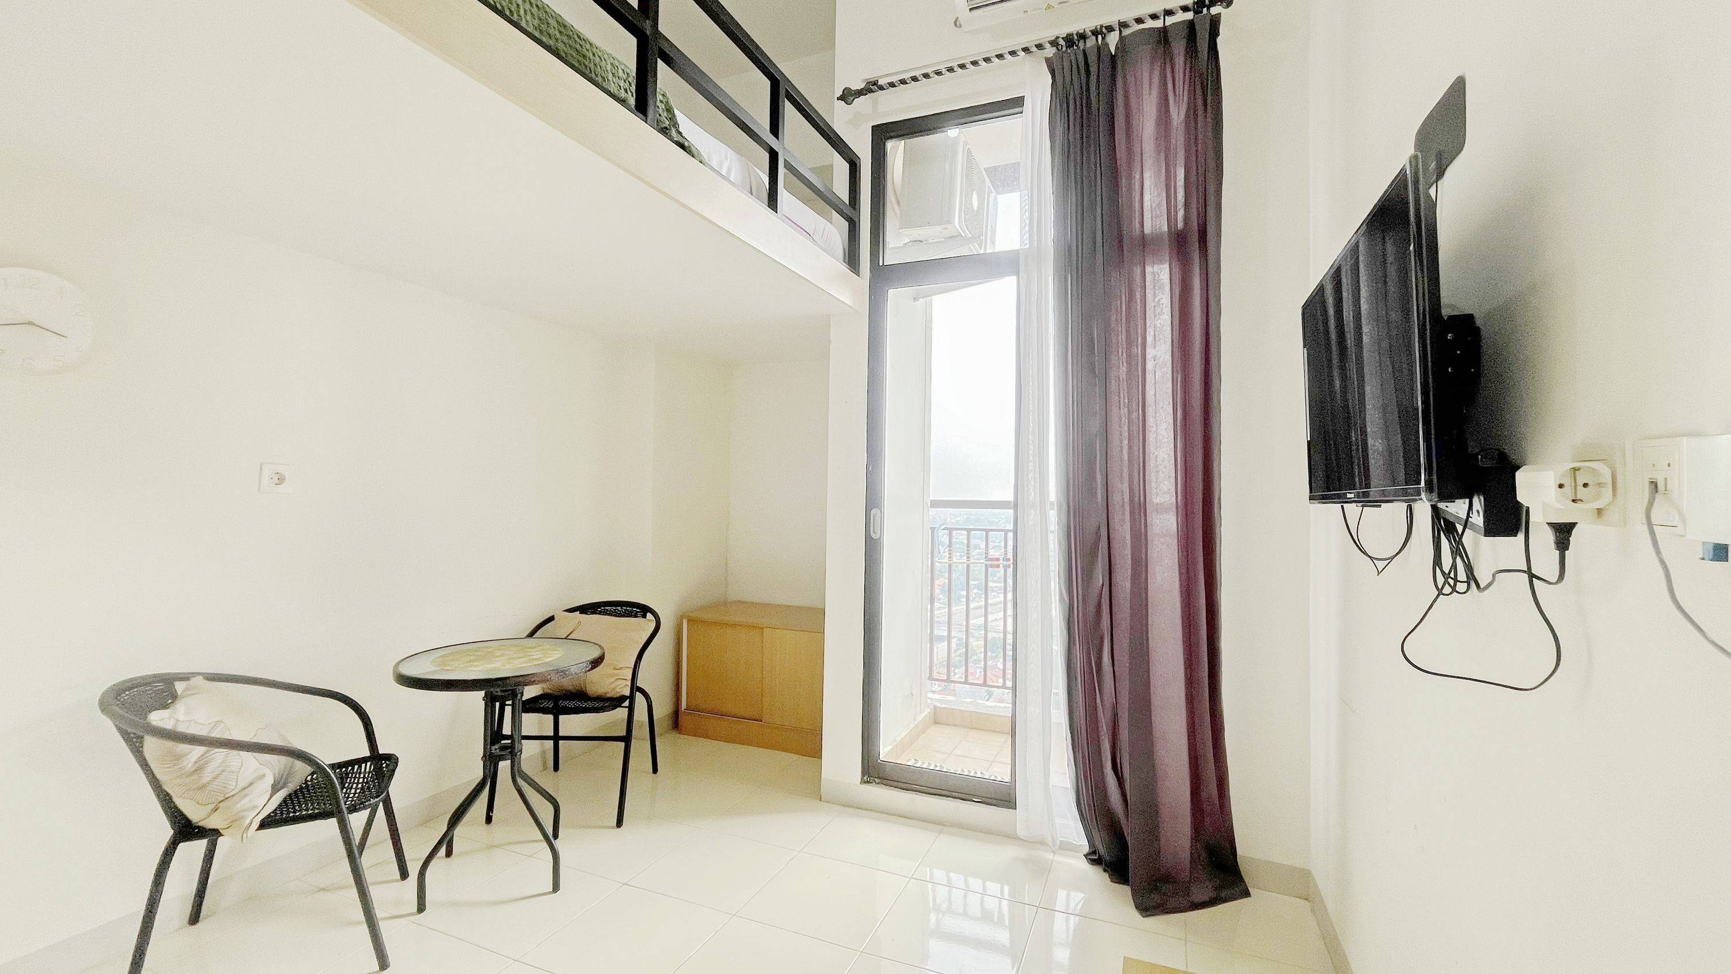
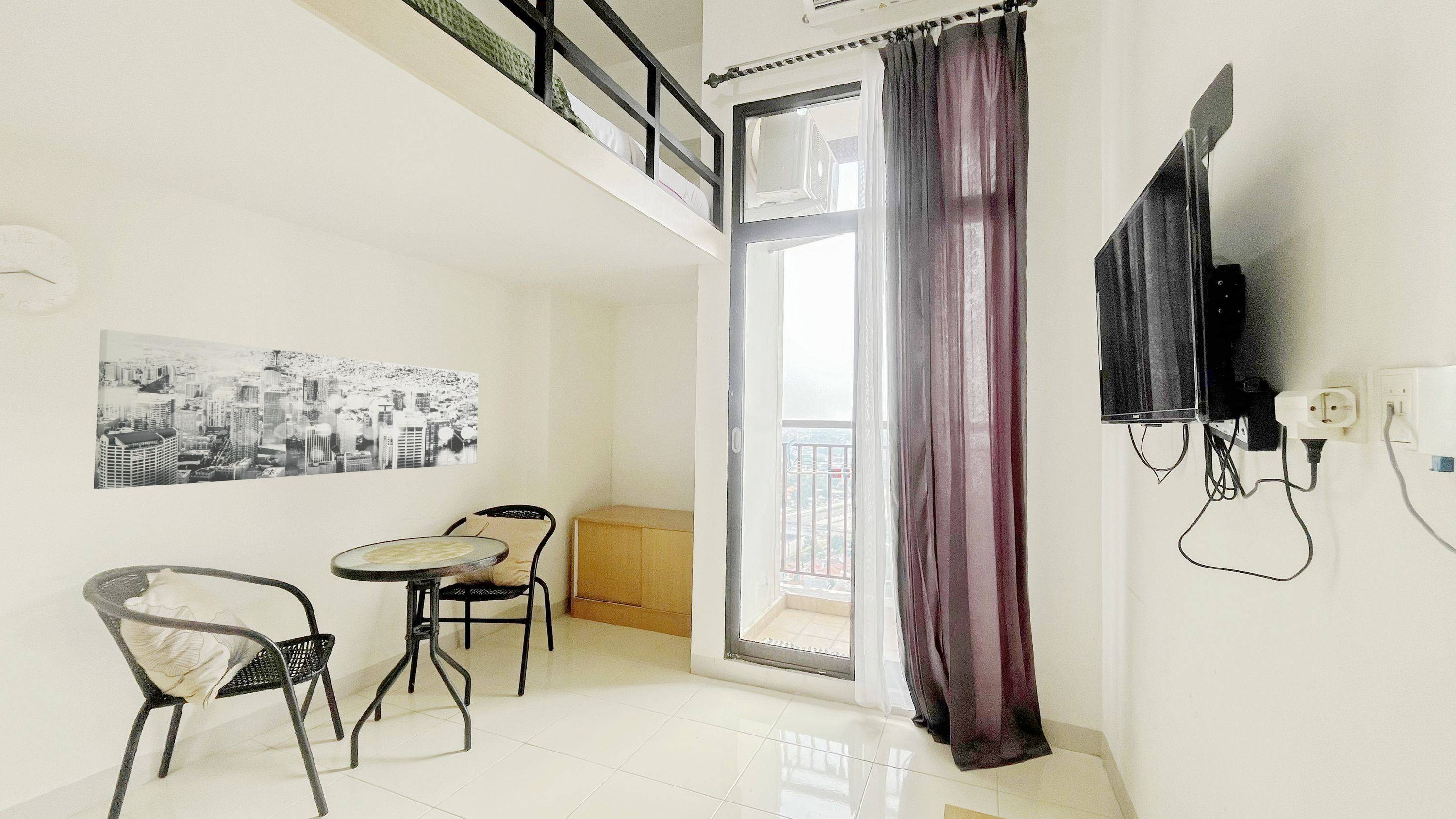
+ wall art (339, 415)
